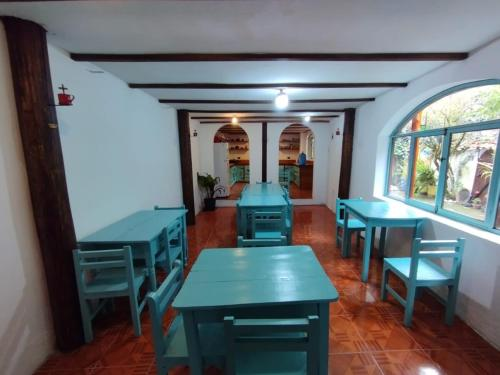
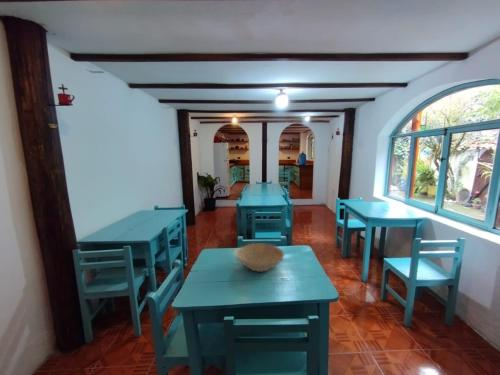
+ bowl (260, 259)
